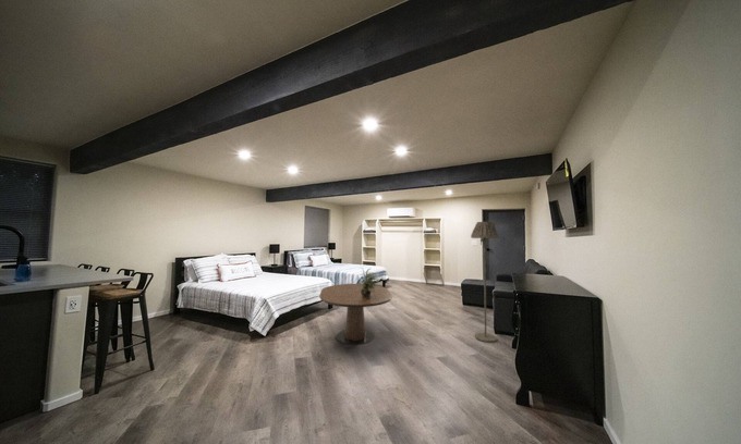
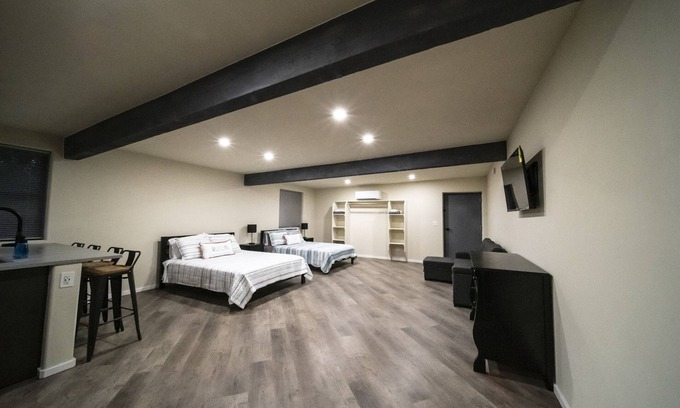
- potted plant (368, 282)
- floor lamp (484, 279)
- dining table (349, 313)
